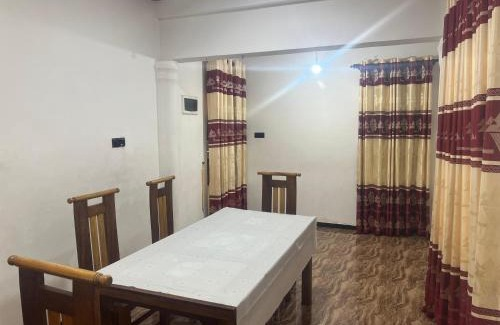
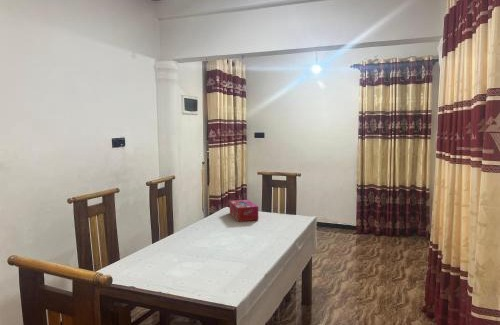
+ tissue box (243, 210)
